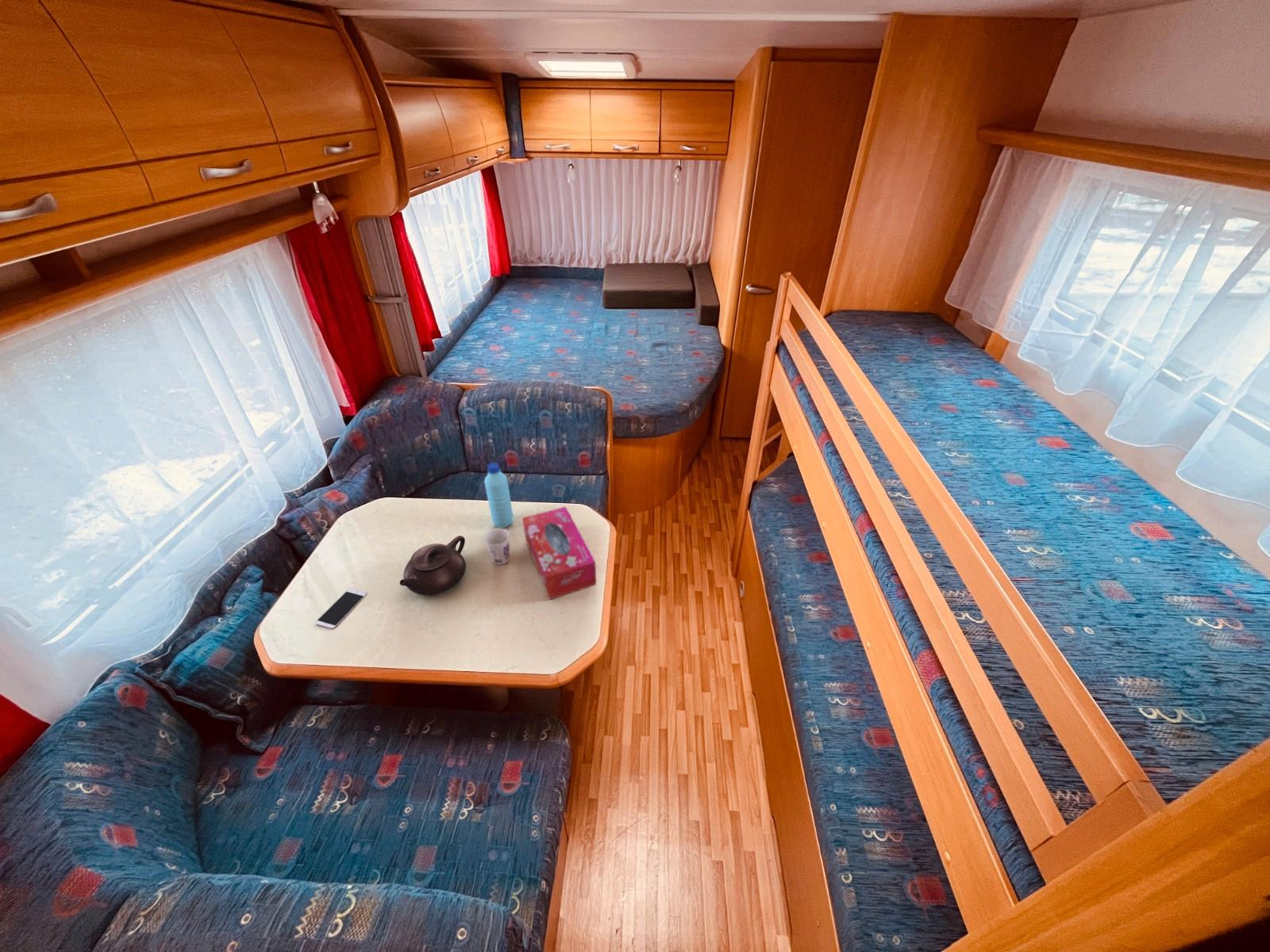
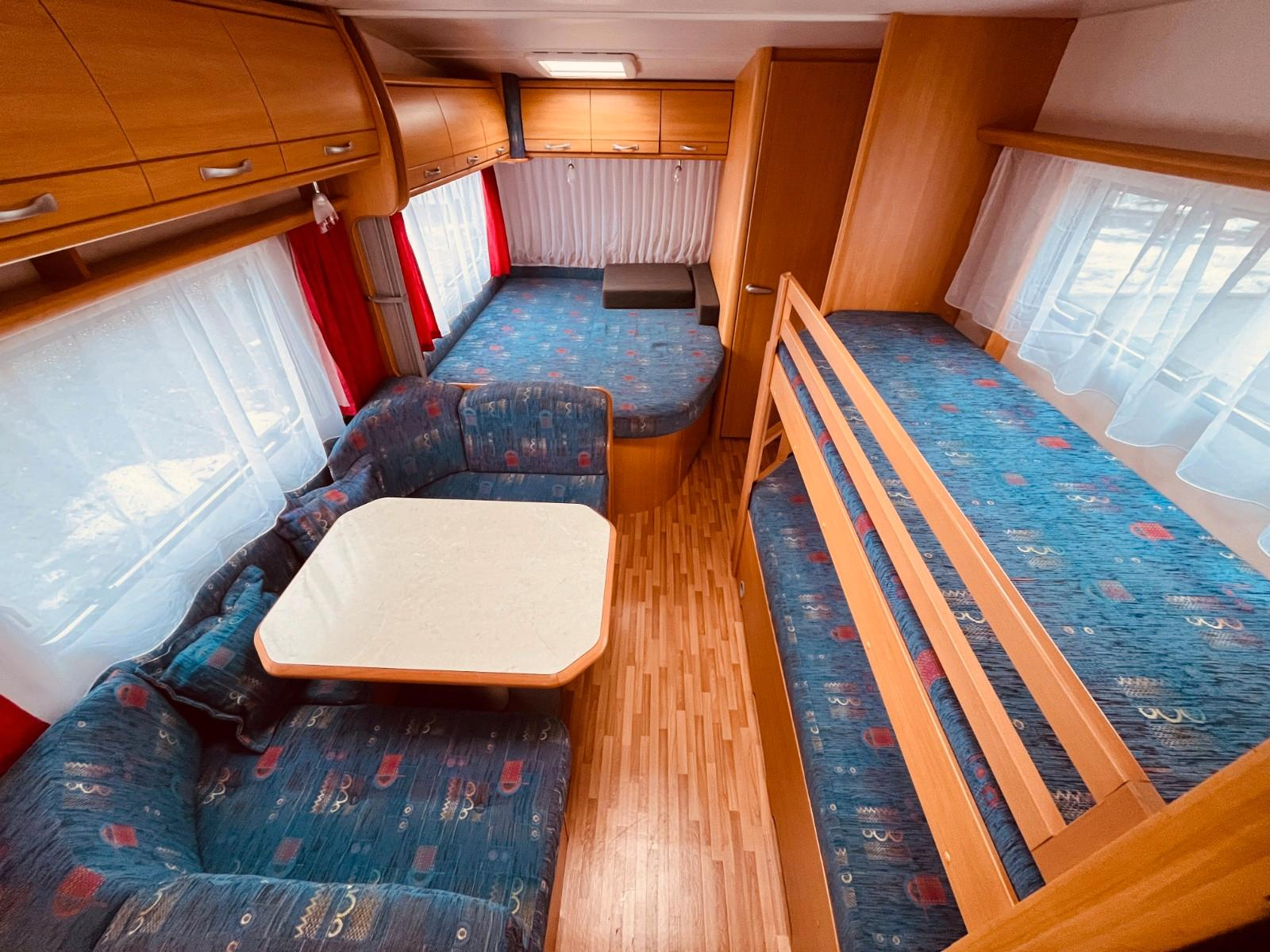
- water bottle (498, 495)
- tissue box (558, 550)
- teapot (435, 564)
- smartphone (341, 607)
- cup (498, 547)
